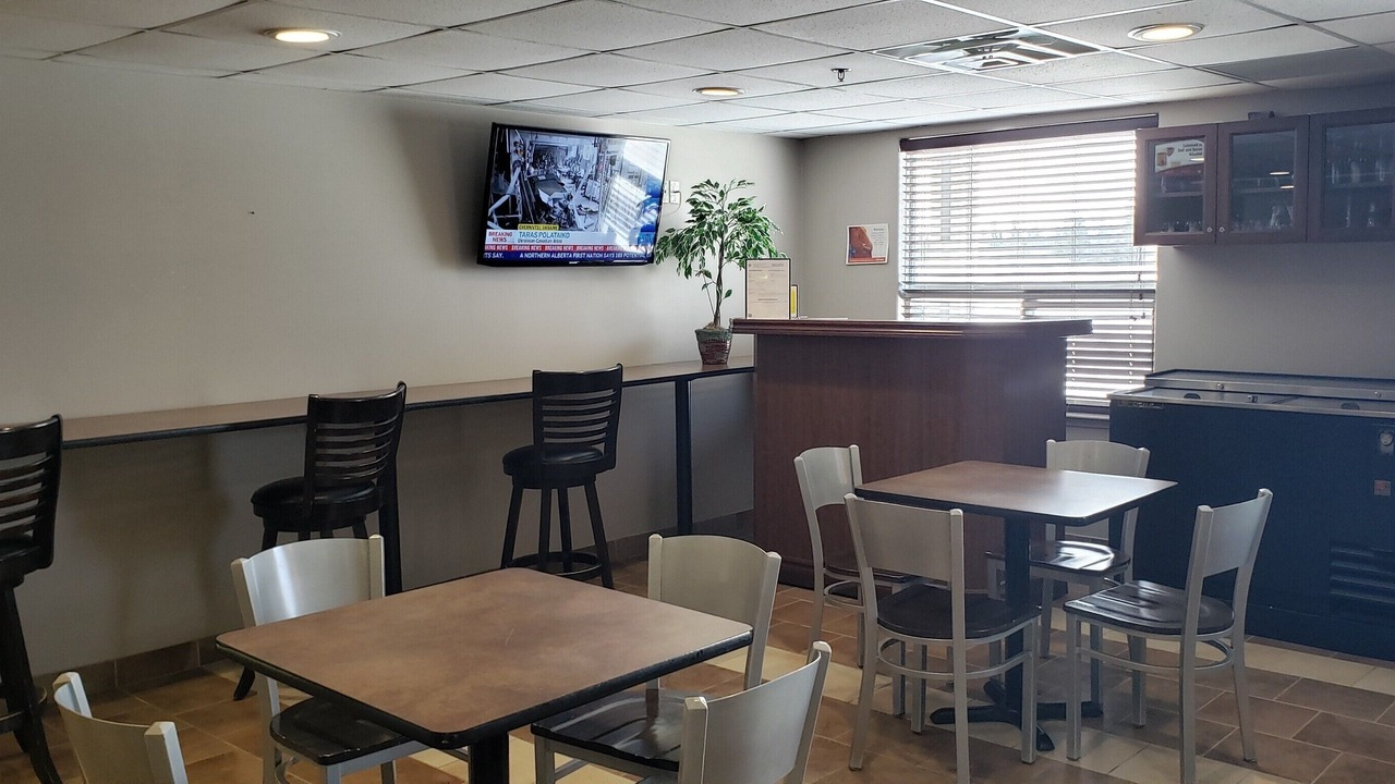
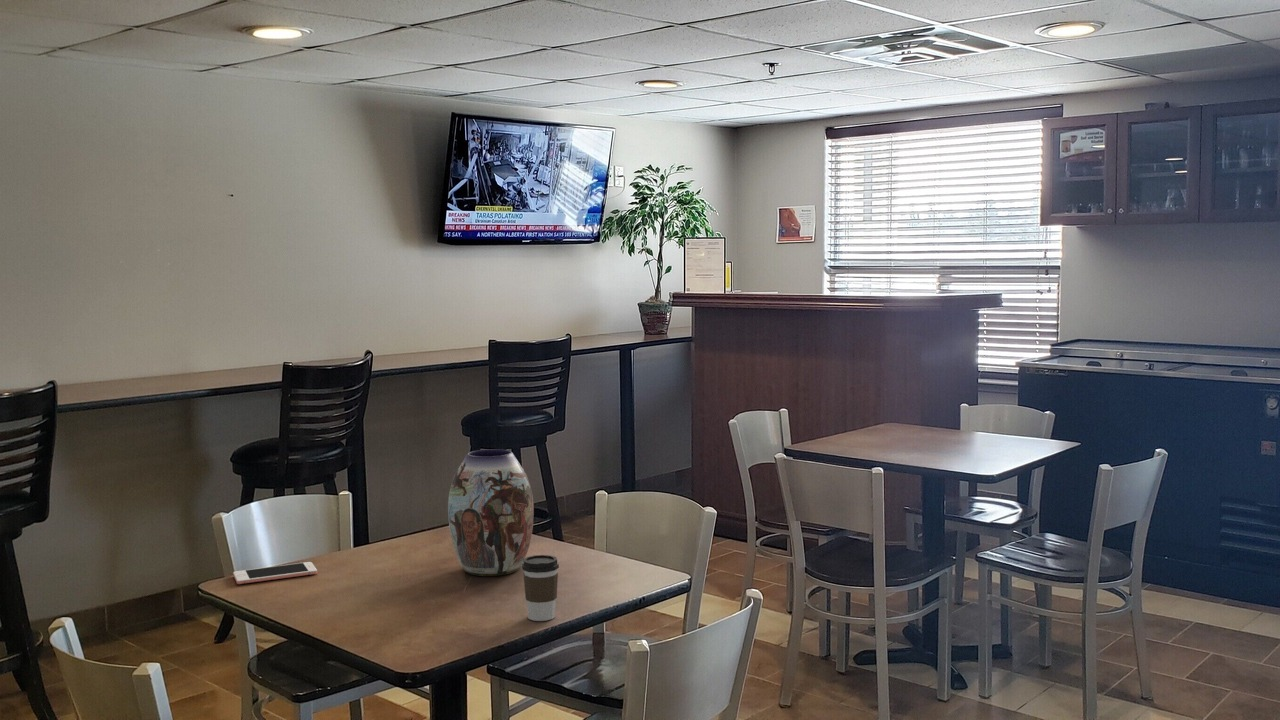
+ coffee cup (540, 588)
+ cell phone (275, 572)
+ vase (491, 510)
